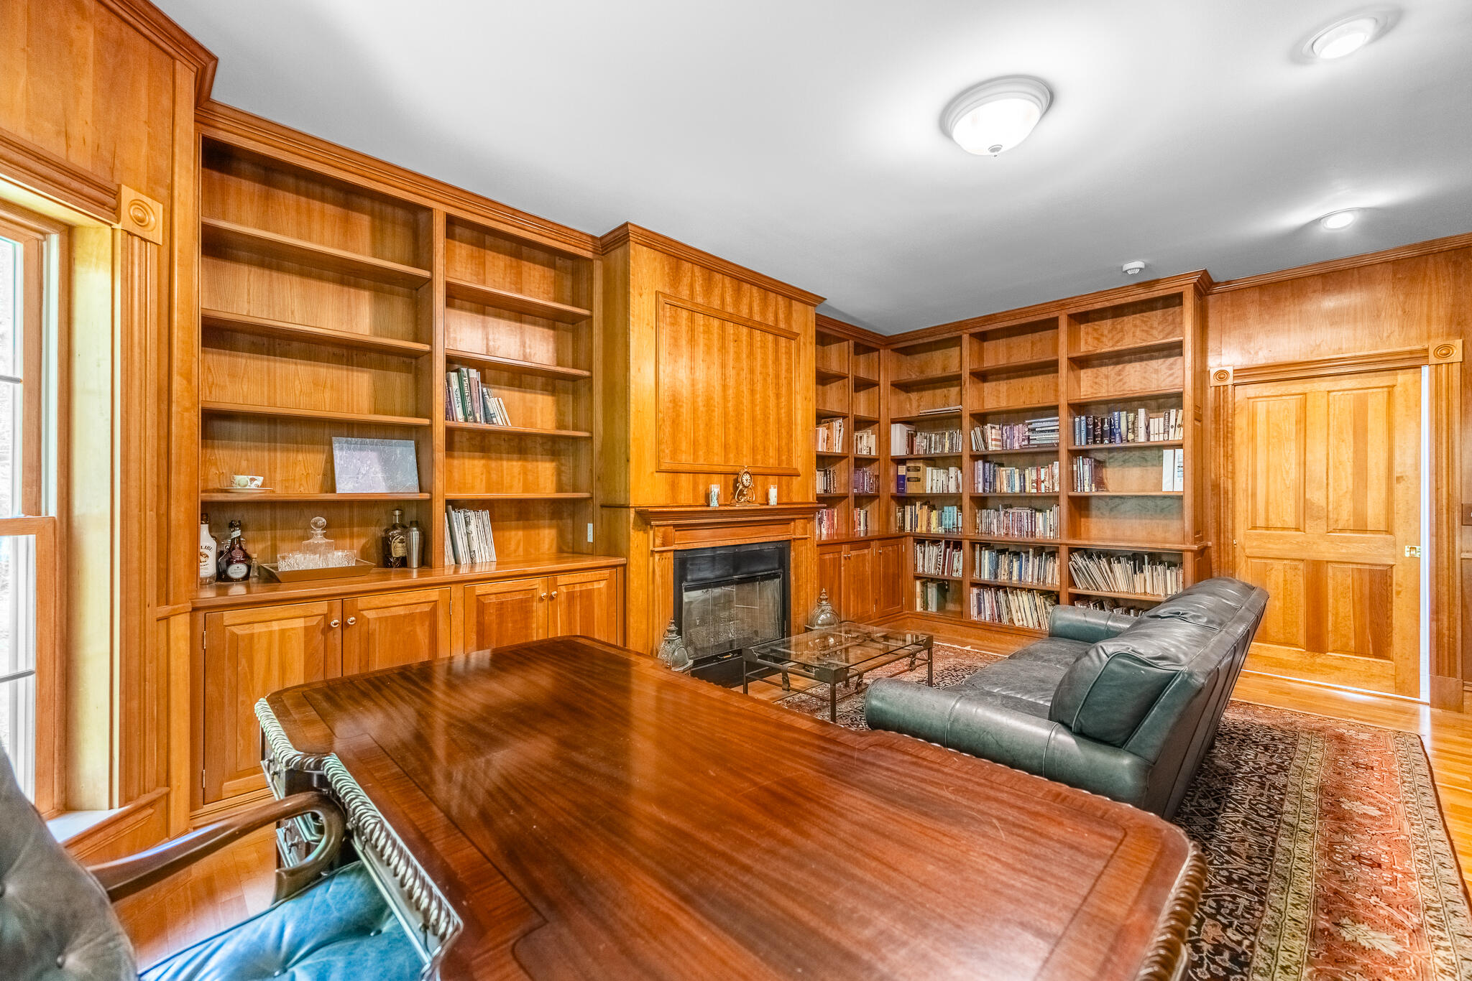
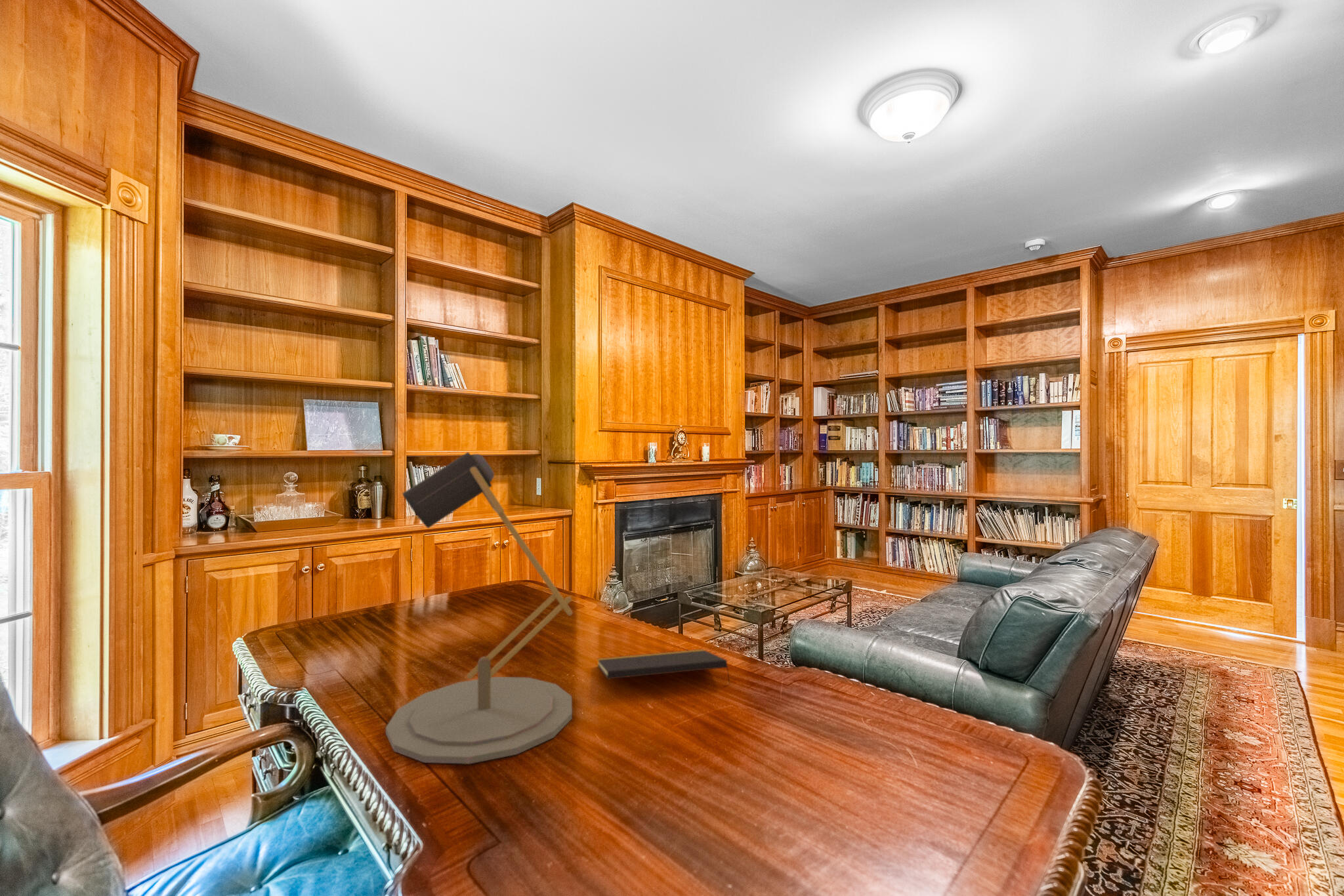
+ desk lamp (526, 556)
+ notepad (659, 662)
